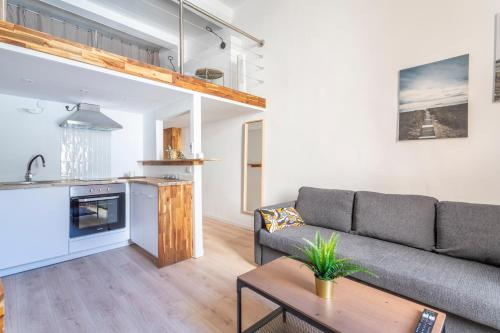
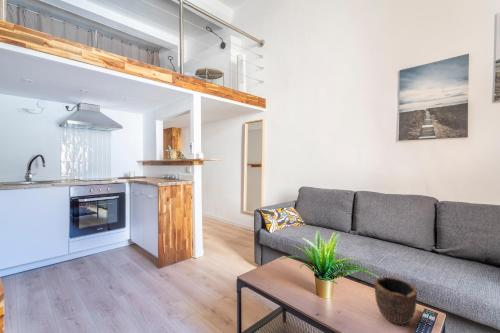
+ bowl (394, 301)
